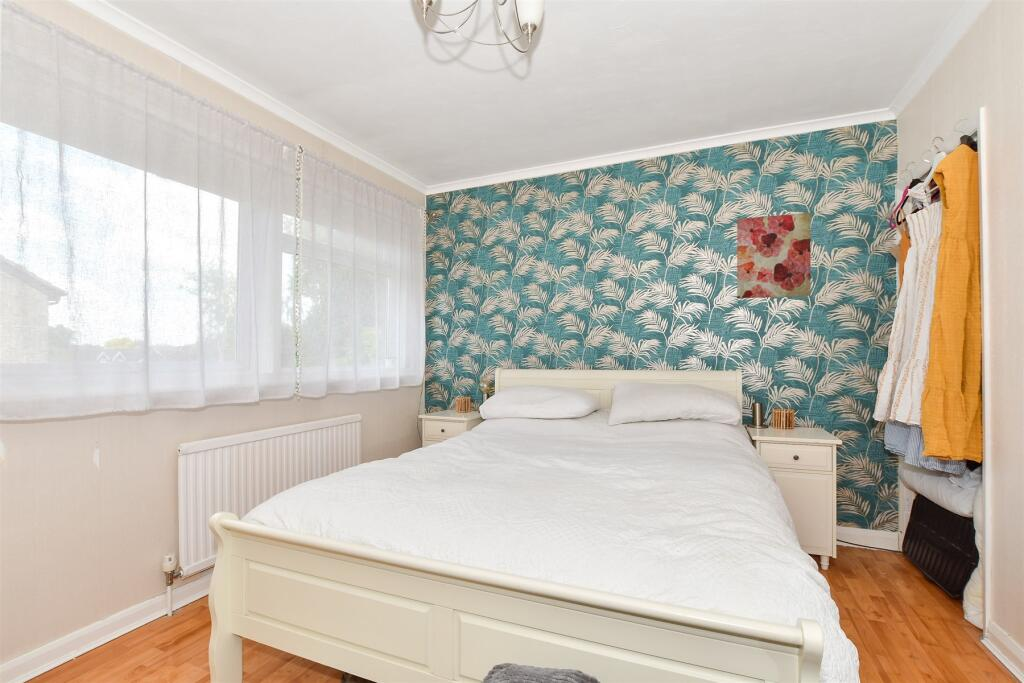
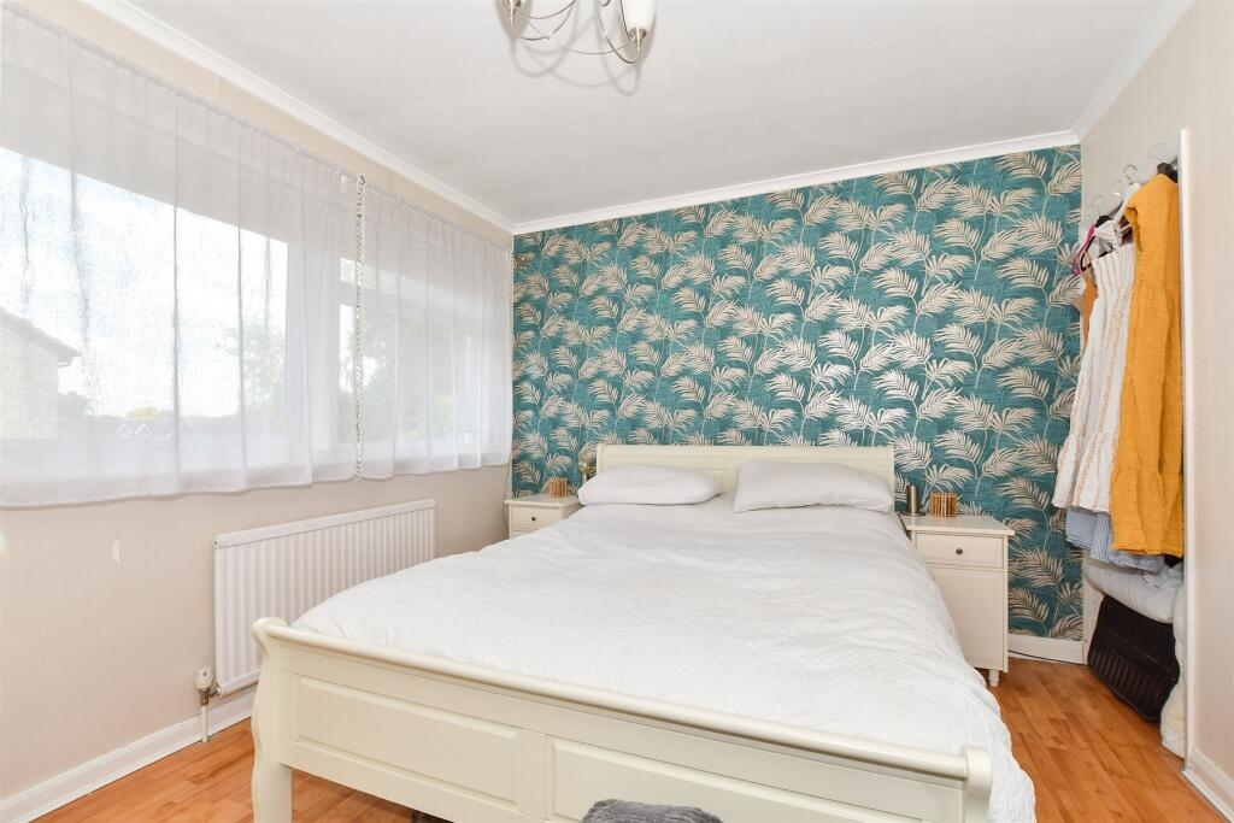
- wall art (772, 256)
